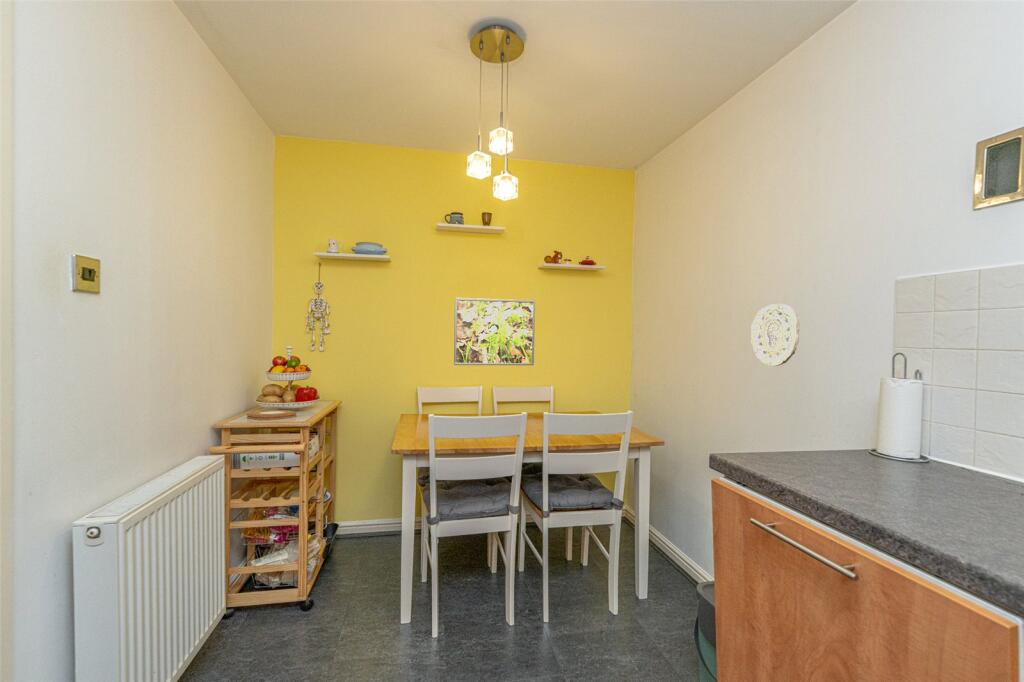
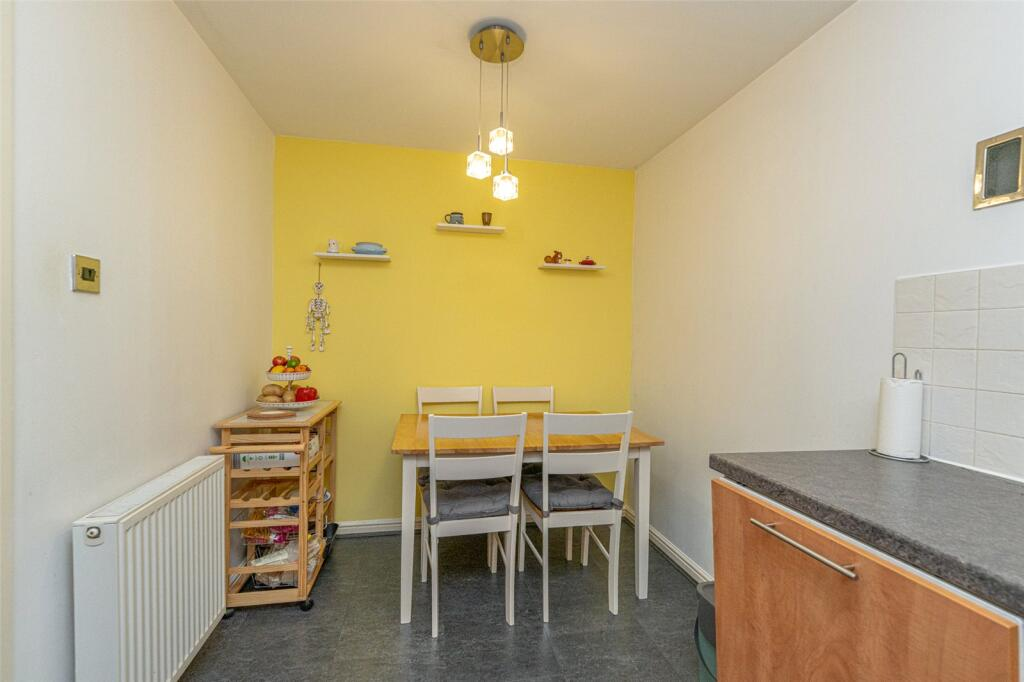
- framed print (495, 332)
- decorative plate (773, 335)
